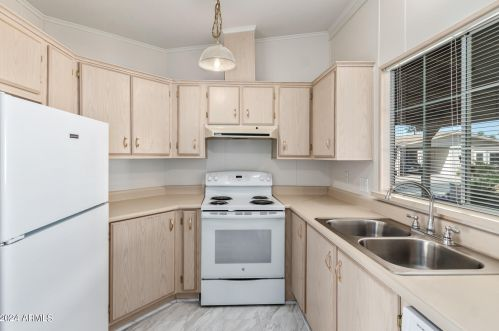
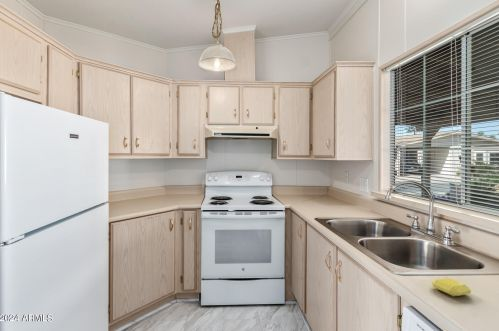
+ soap bar (450, 286)
